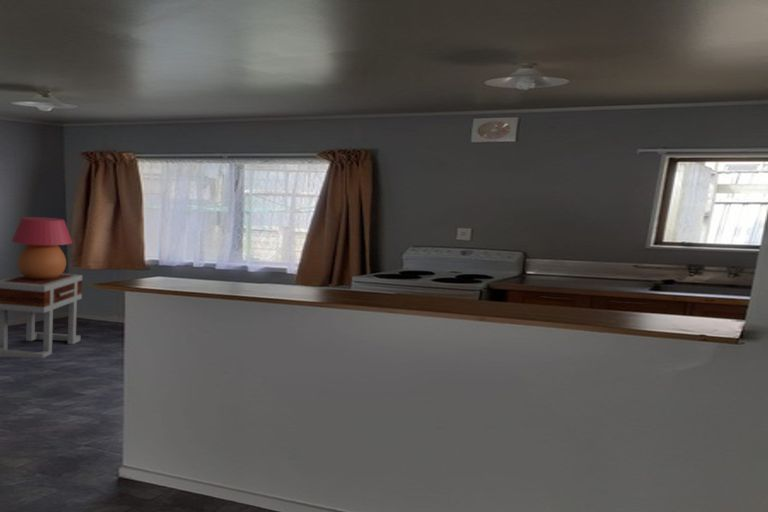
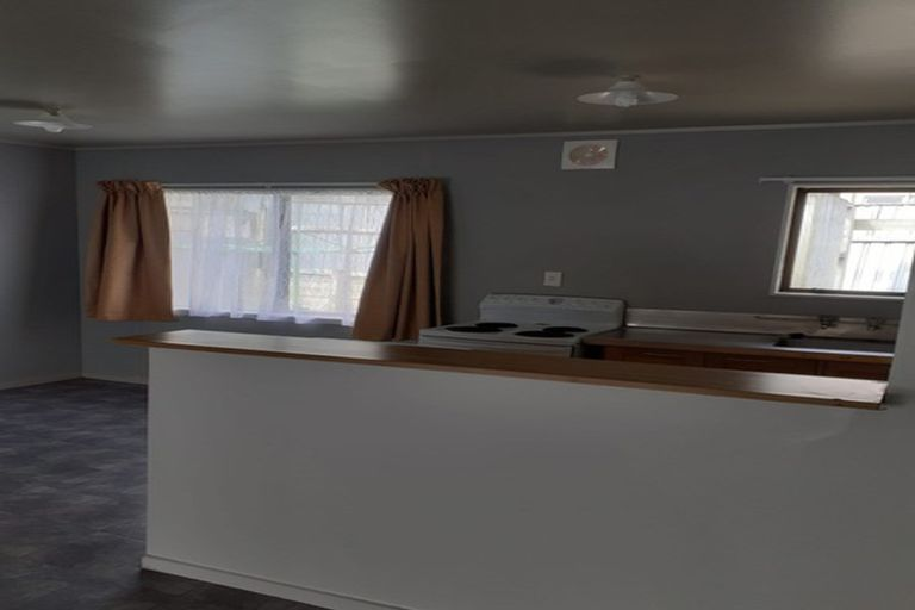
- side table (41, 312)
- table lamp (42, 248)
